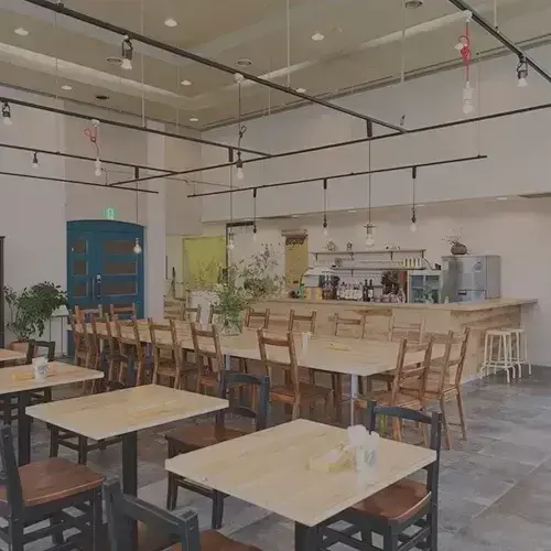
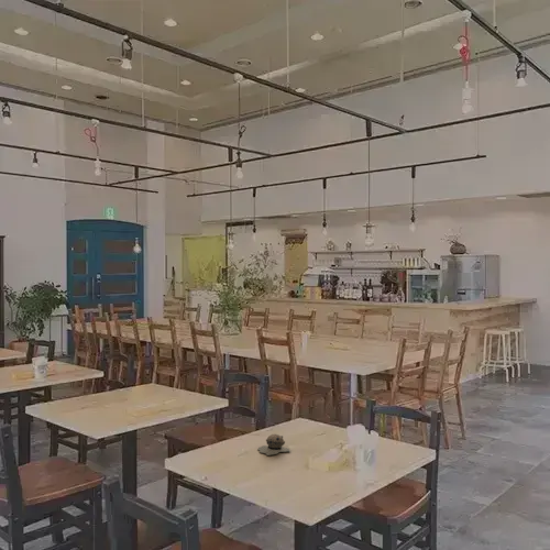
+ piggy bank (274, 442)
